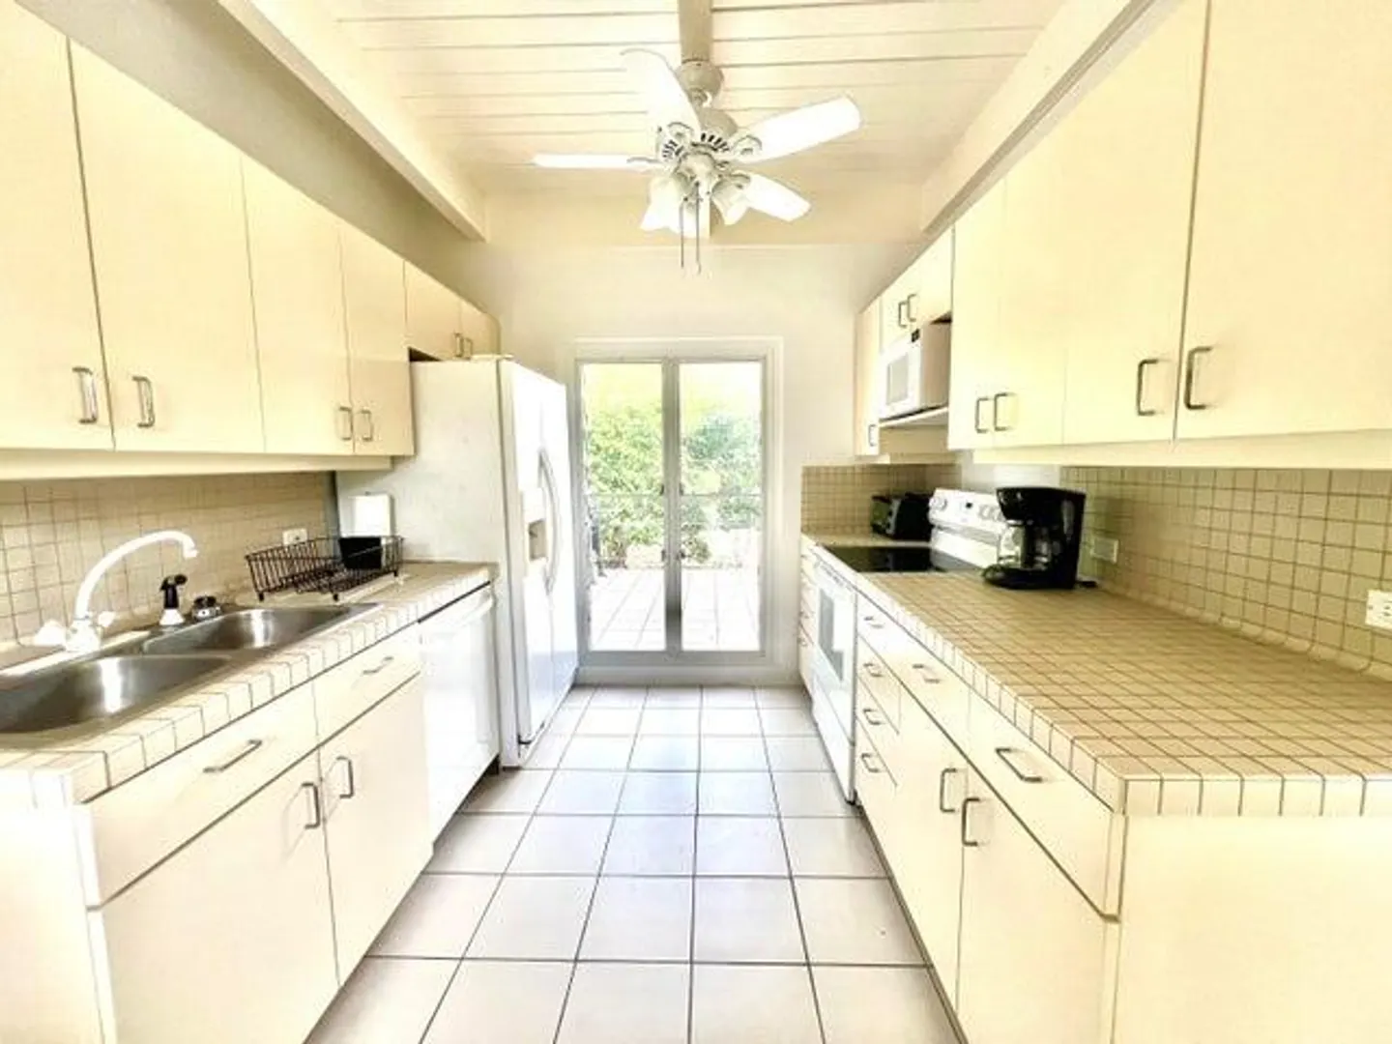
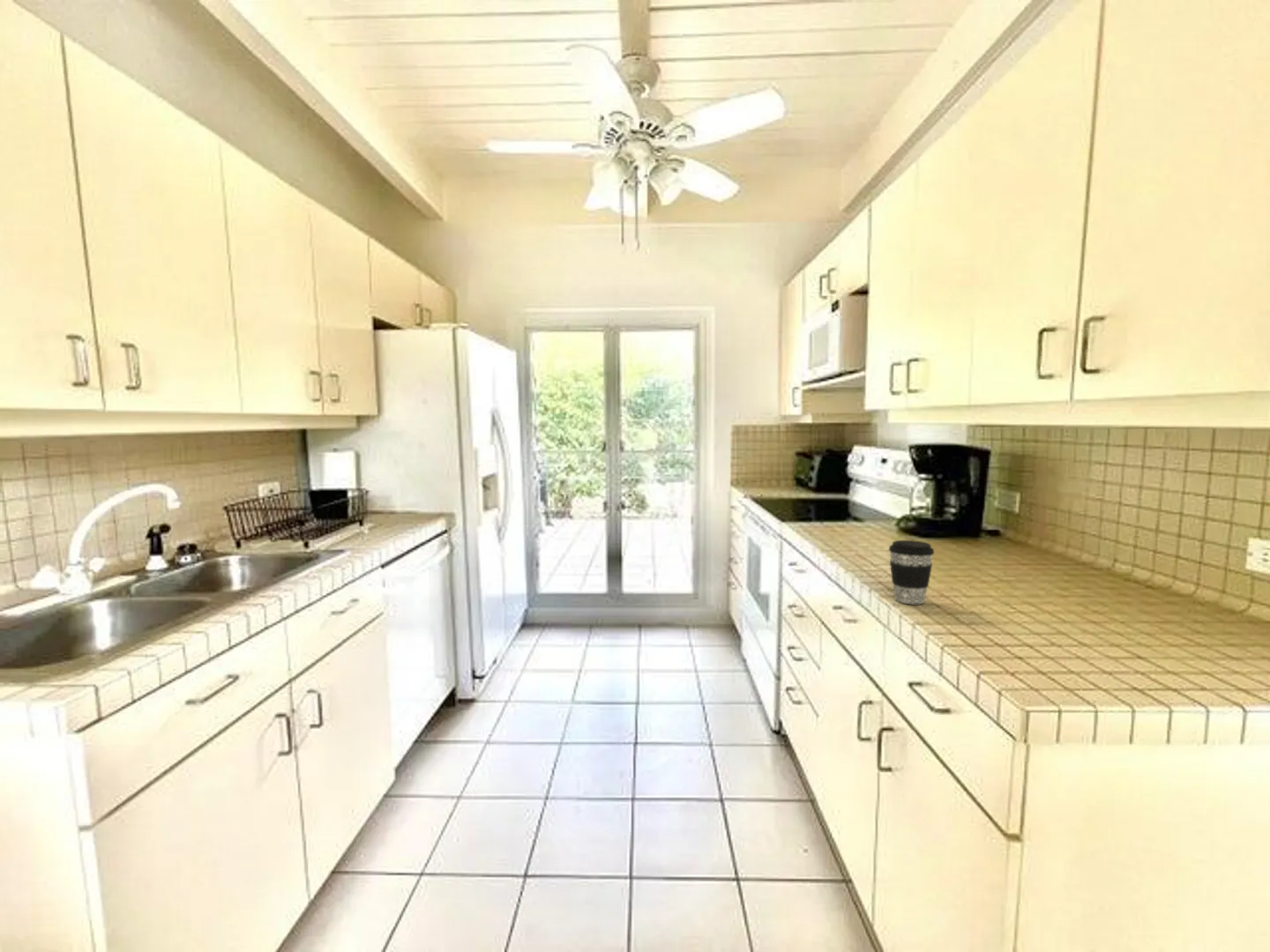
+ coffee cup (910, 571)
